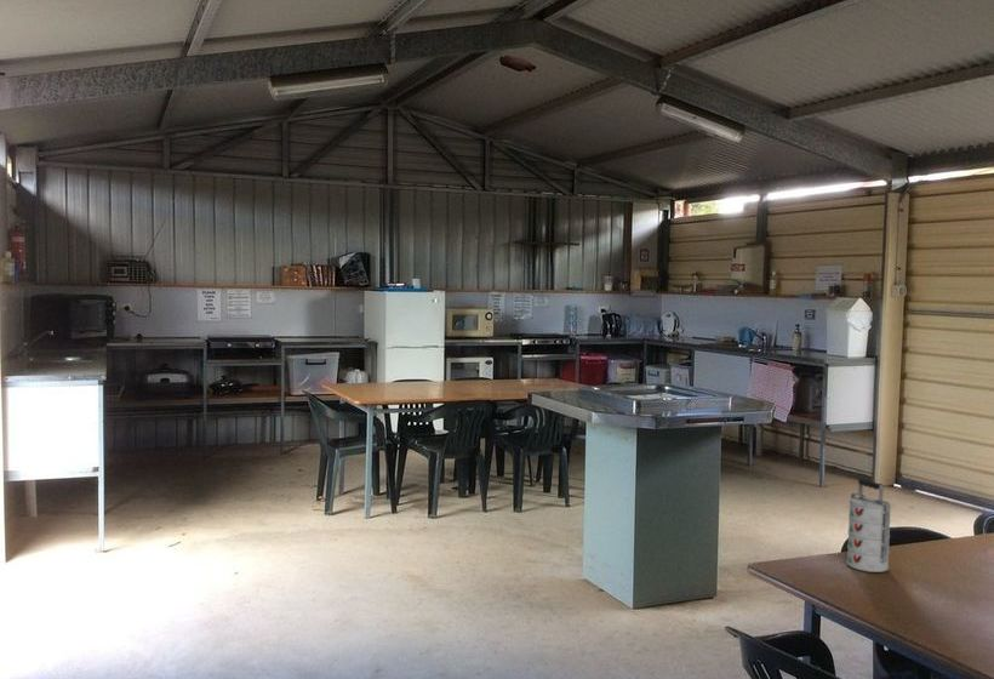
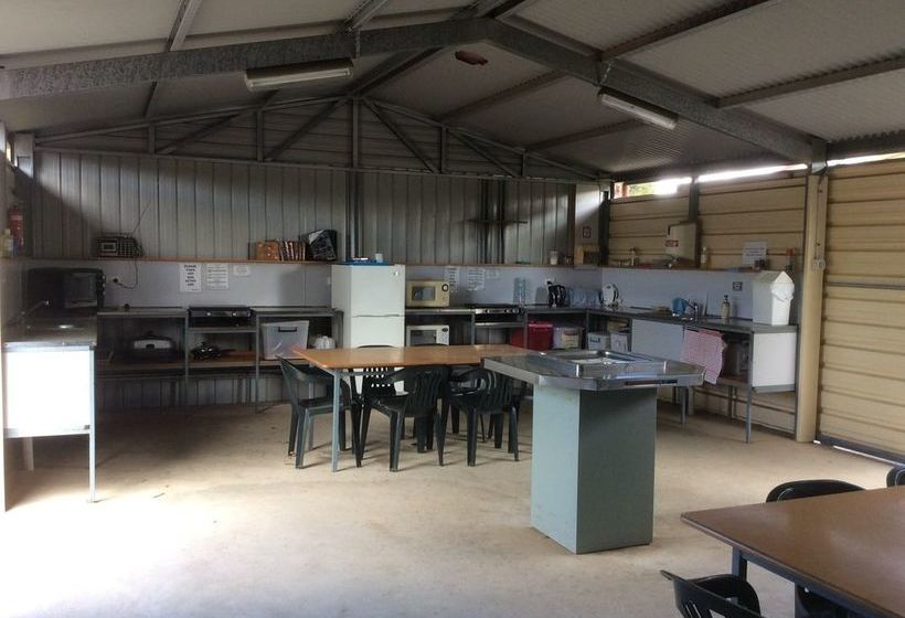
- food container (868, 524)
